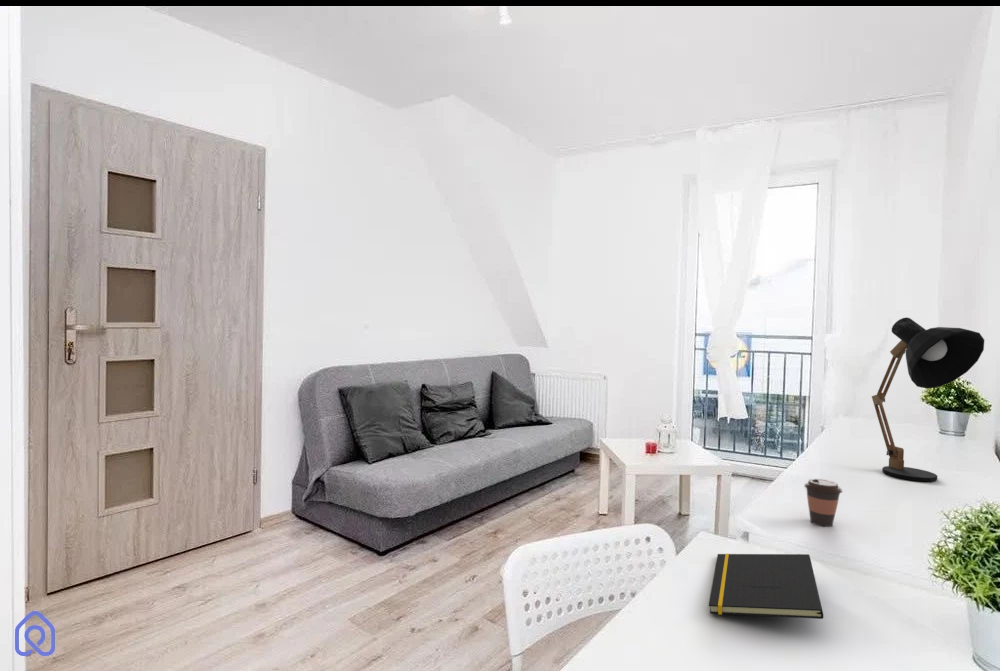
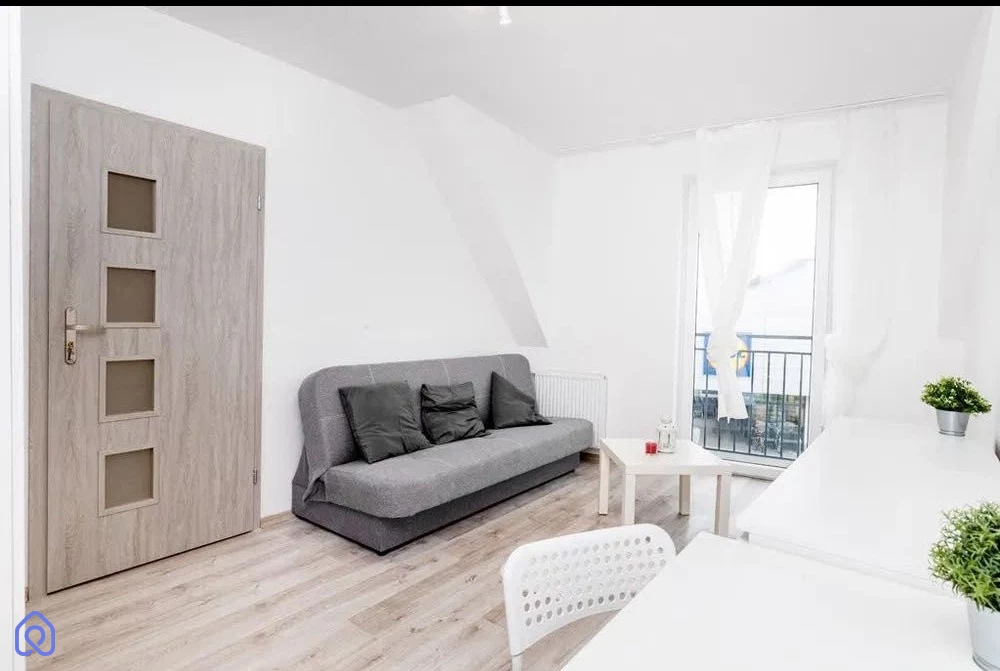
- coffee cup (822, 503)
- desk lamp (917, 386)
- notepad (763, 581)
